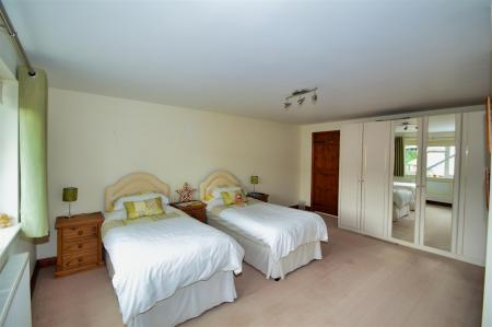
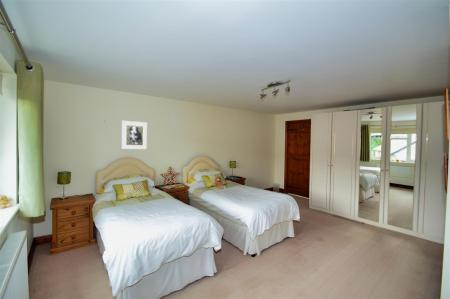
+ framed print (134, 135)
